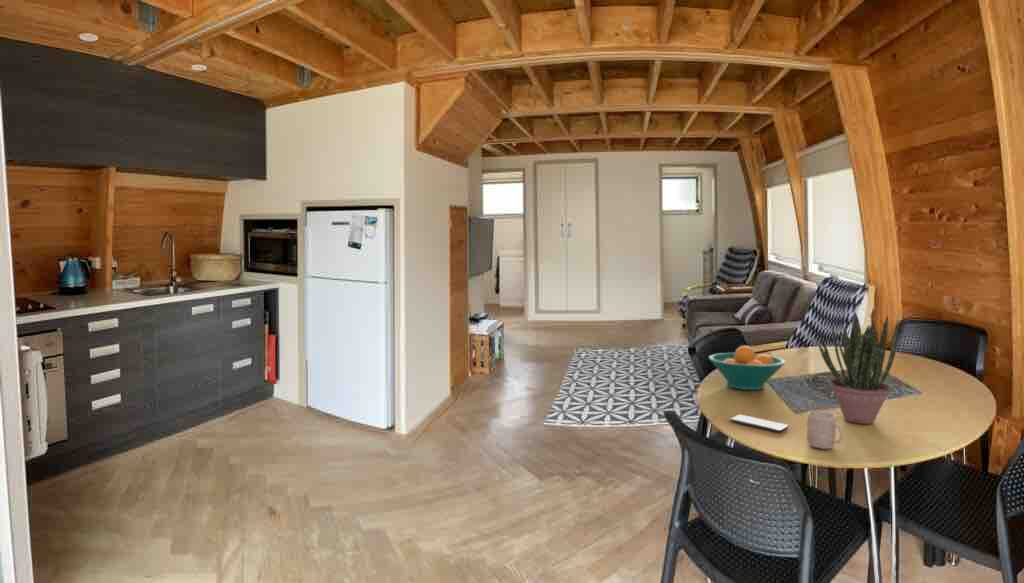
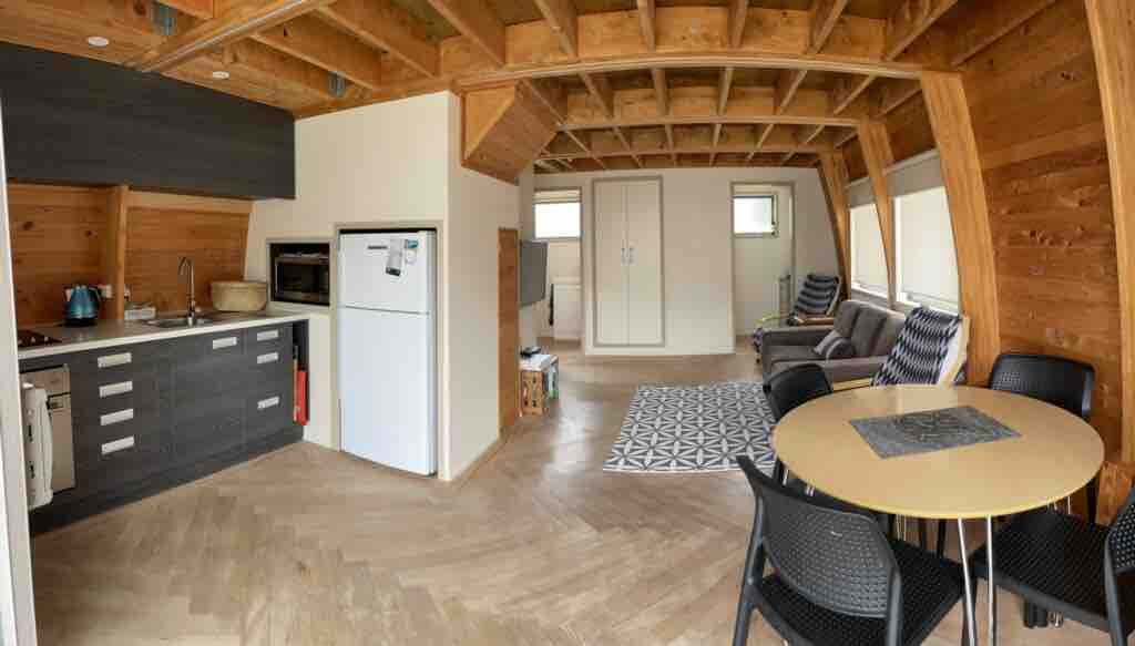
- fruit bowl (745, 366)
- mug (825, 427)
- potted plant (859, 365)
- smartphone (758, 422)
